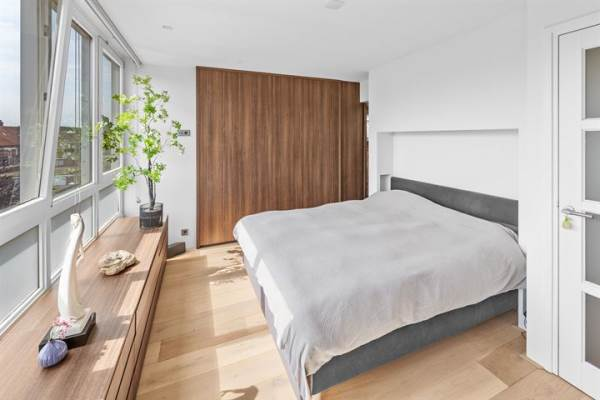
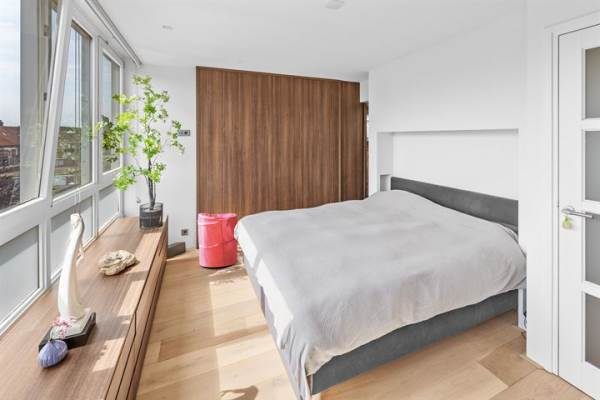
+ laundry hamper (218, 238)
